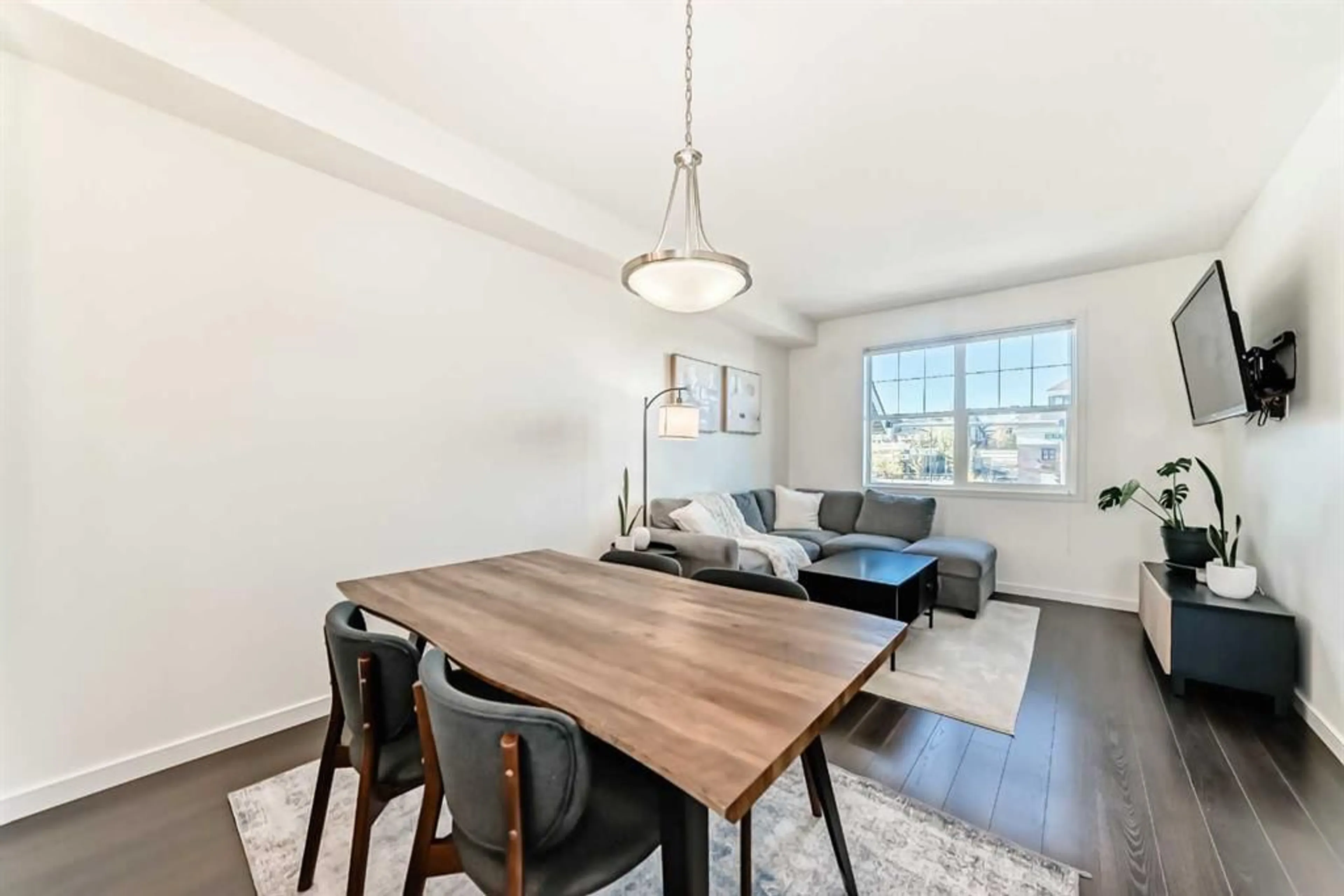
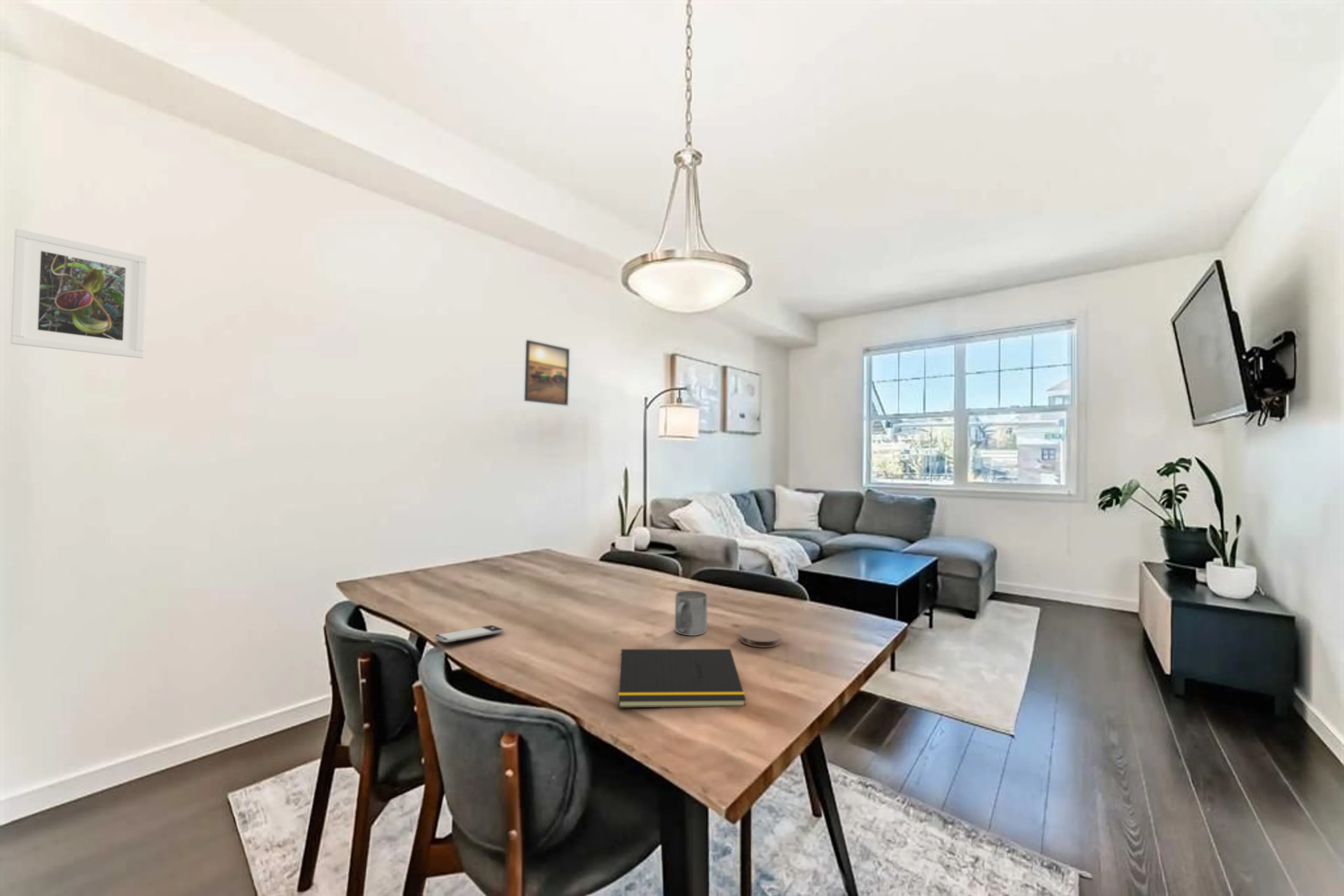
+ coaster (760, 637)
+ smartphone (469, 633)
+ notepad (679, 676)
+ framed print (548, 374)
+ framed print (83, 298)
+ mug (688, 614)
